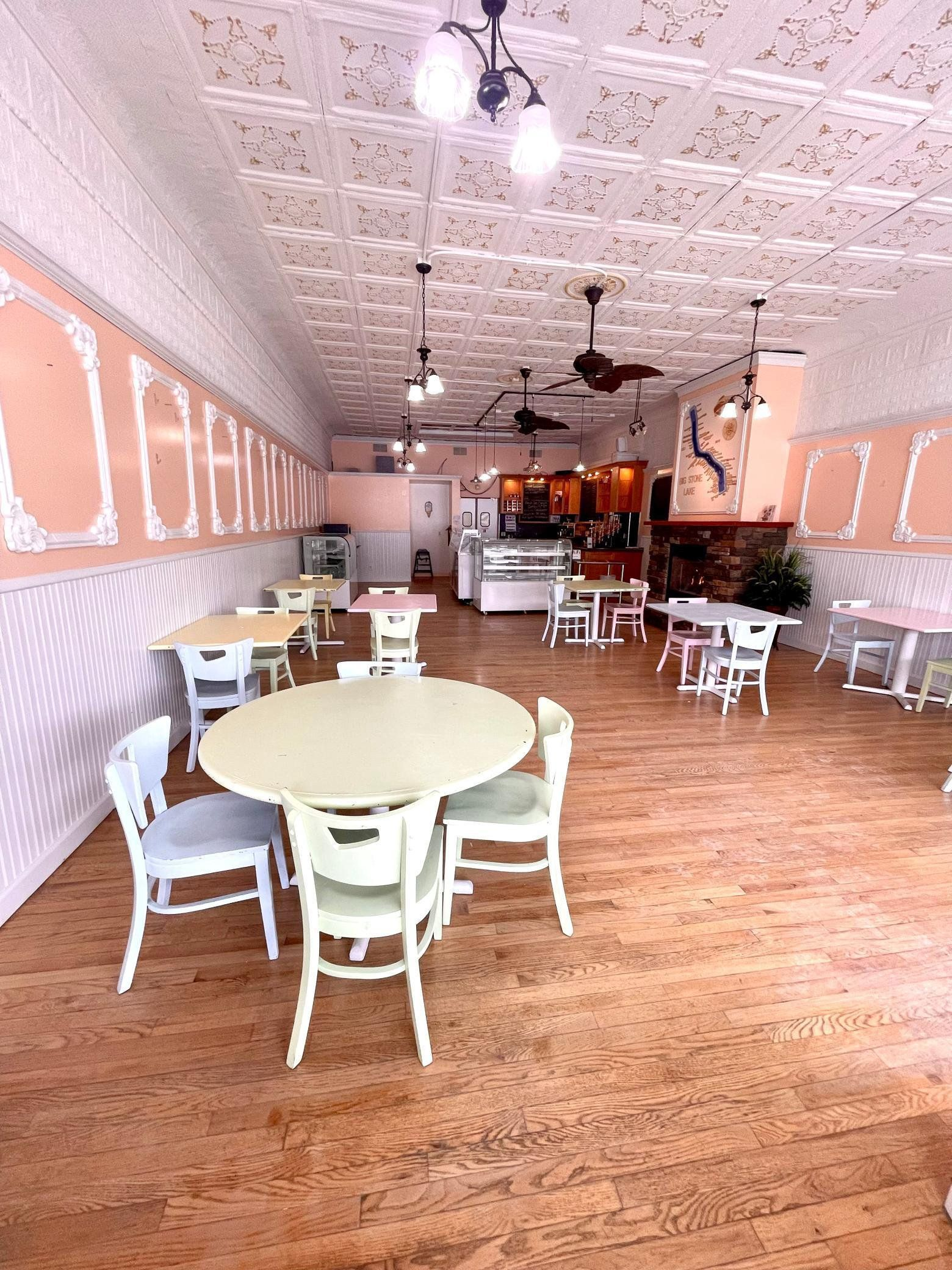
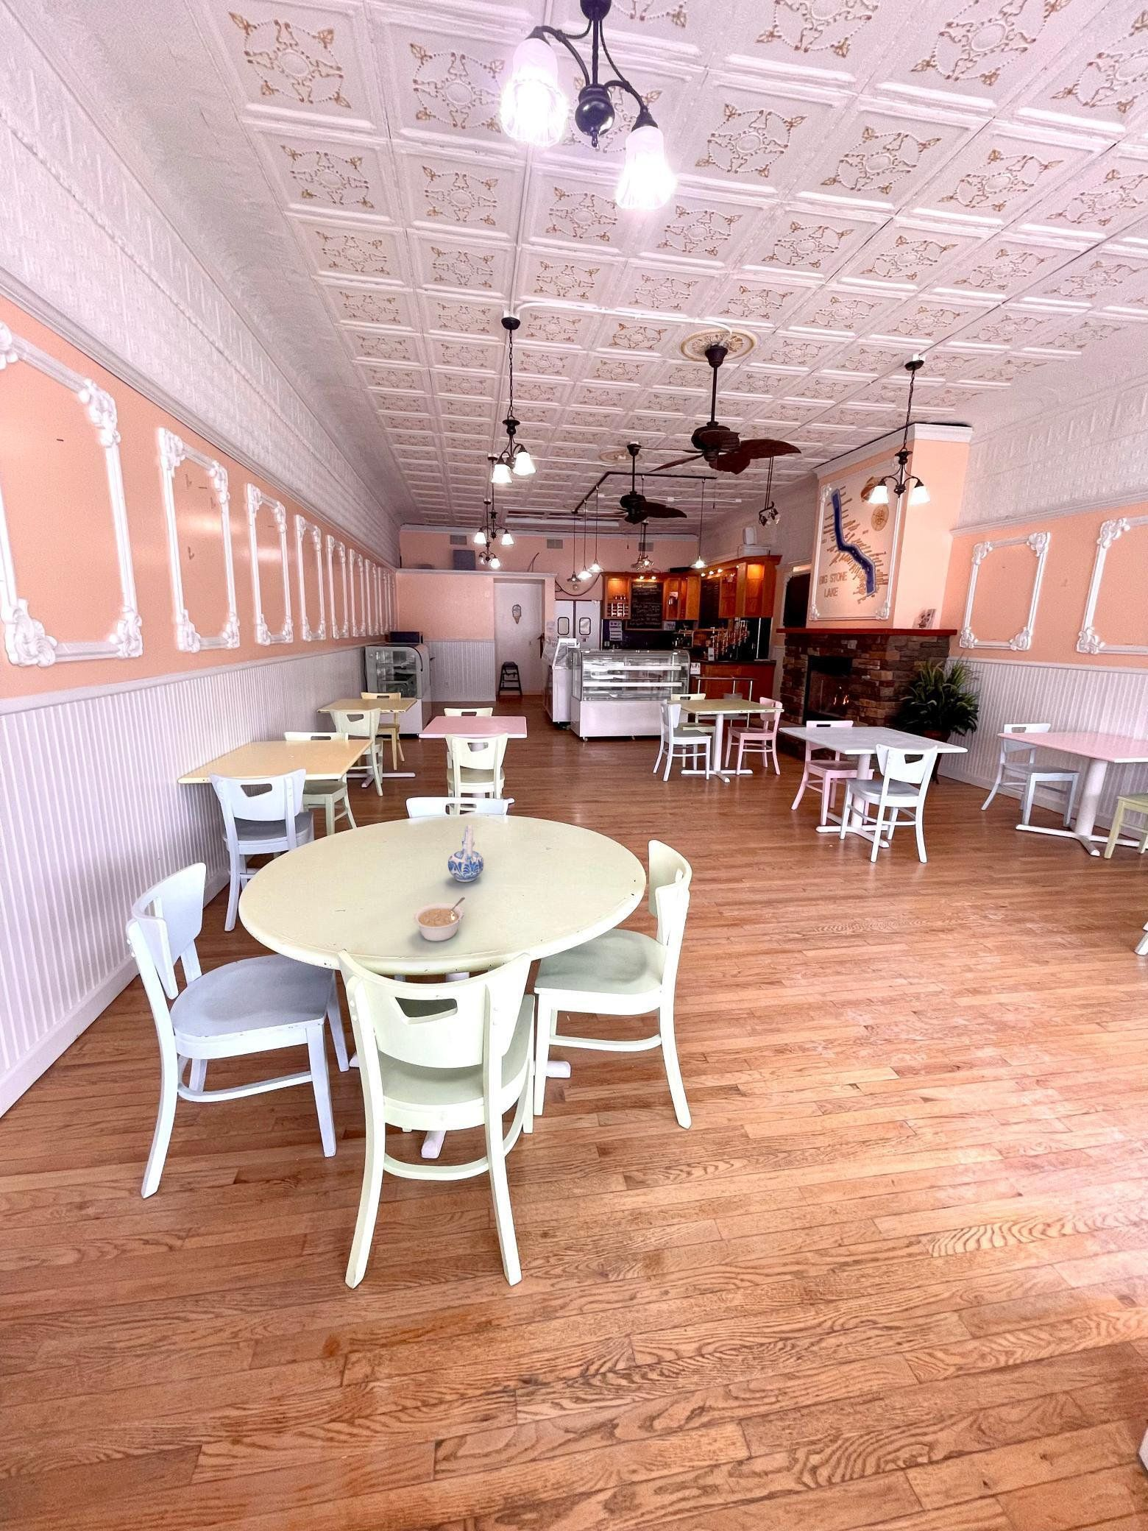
+ legume (439, 920)
+ ceramic pitcher (465, 850)
